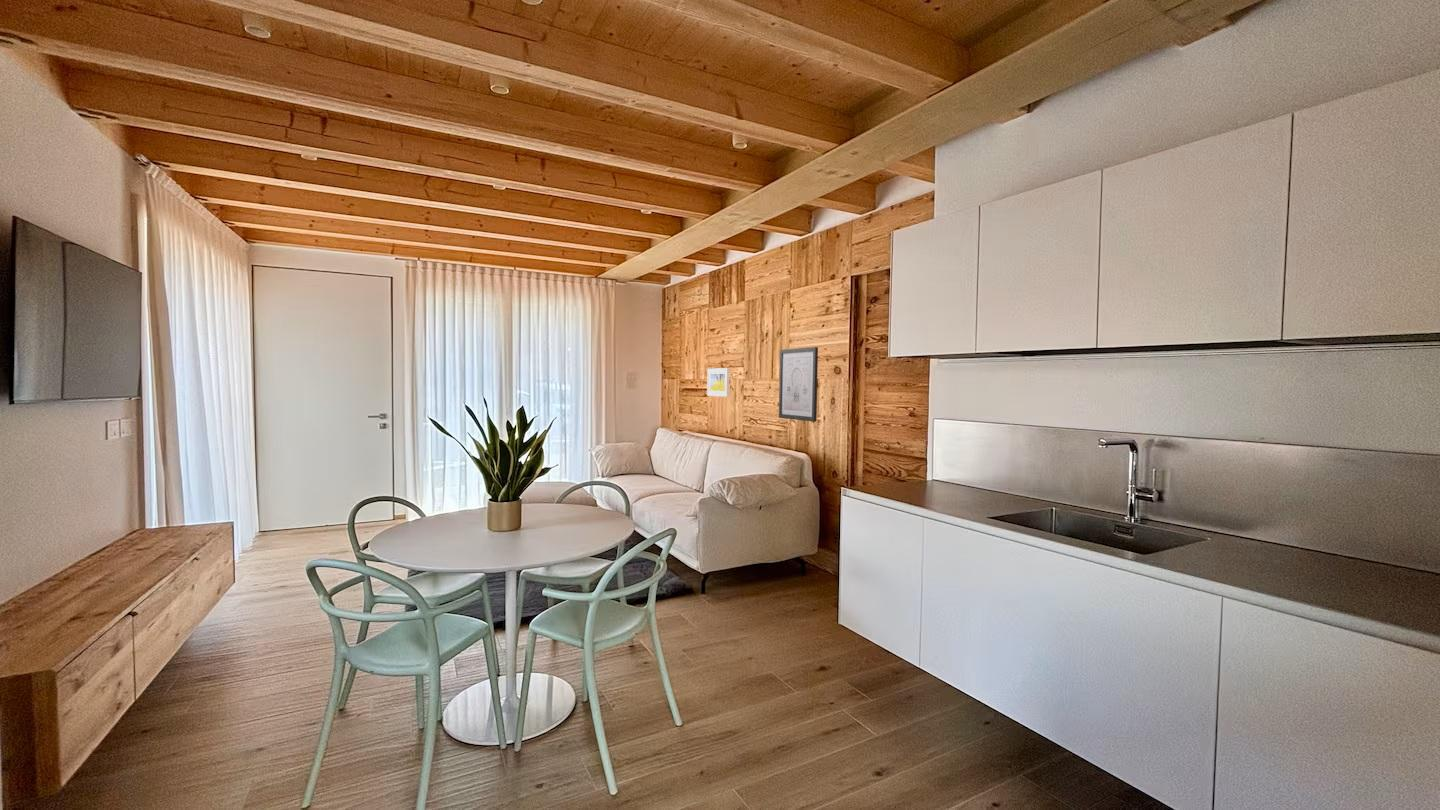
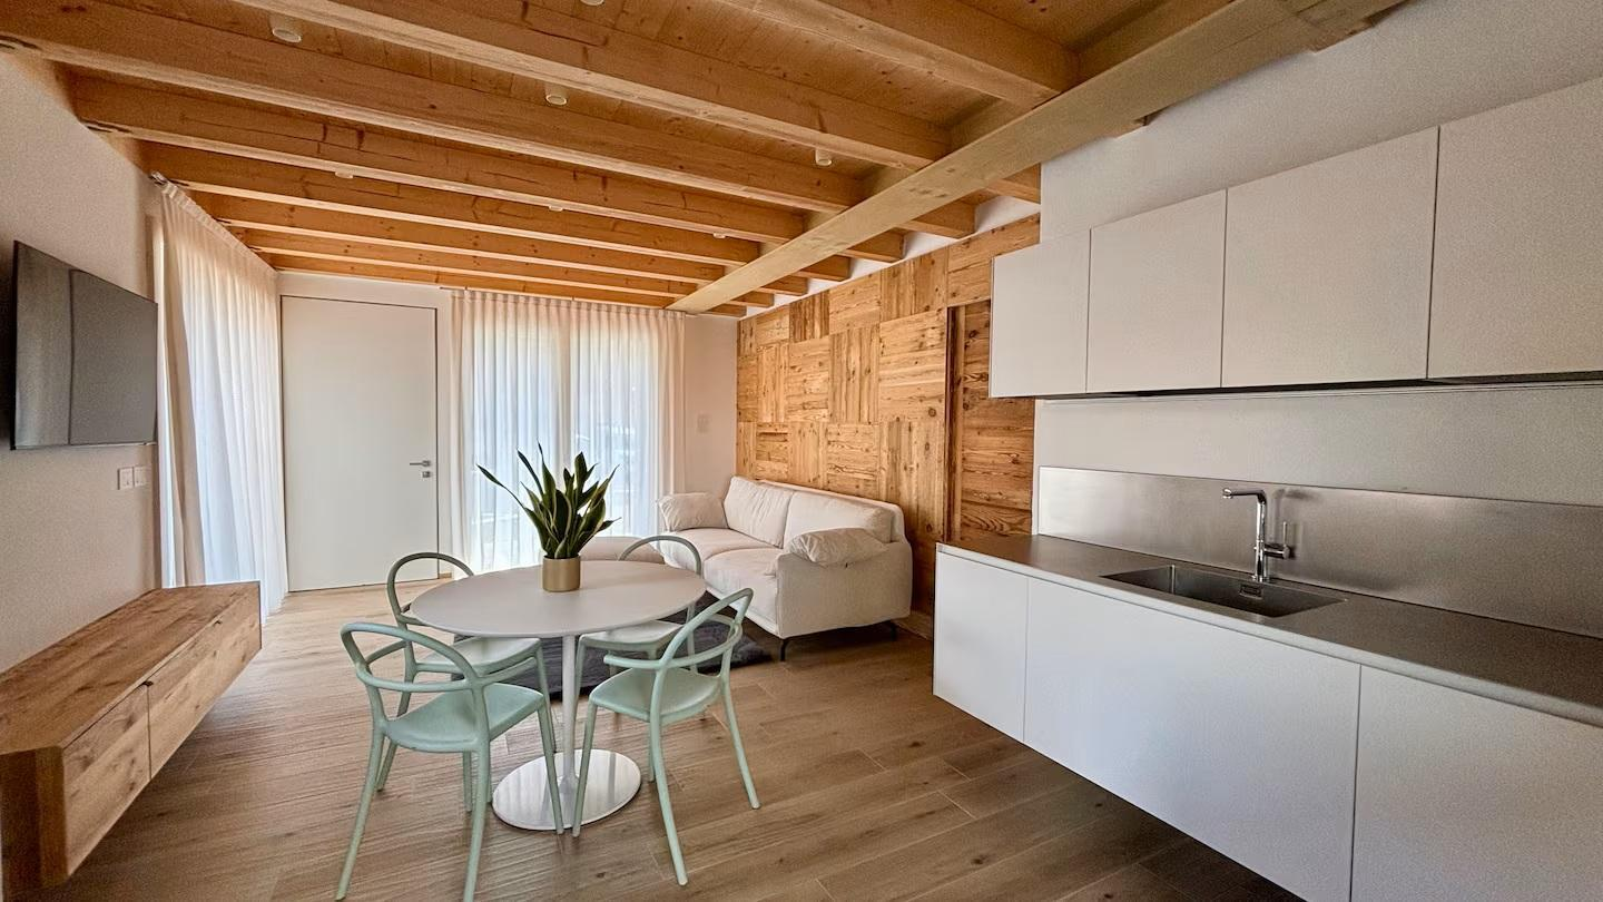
- wall art (797, 384)
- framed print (717, 382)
